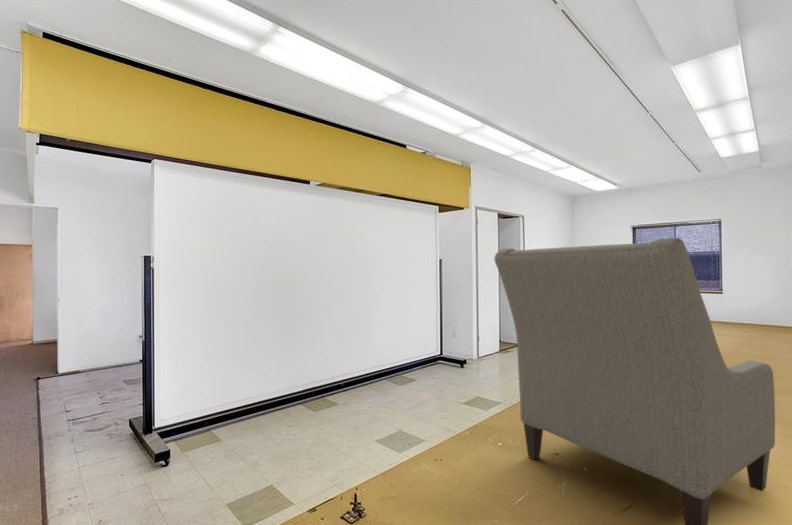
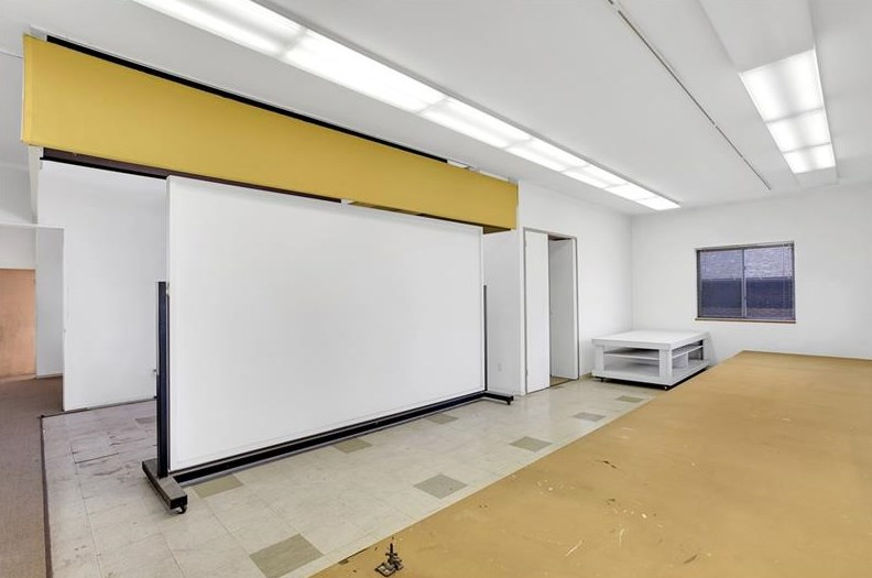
- chair (626, 360)
